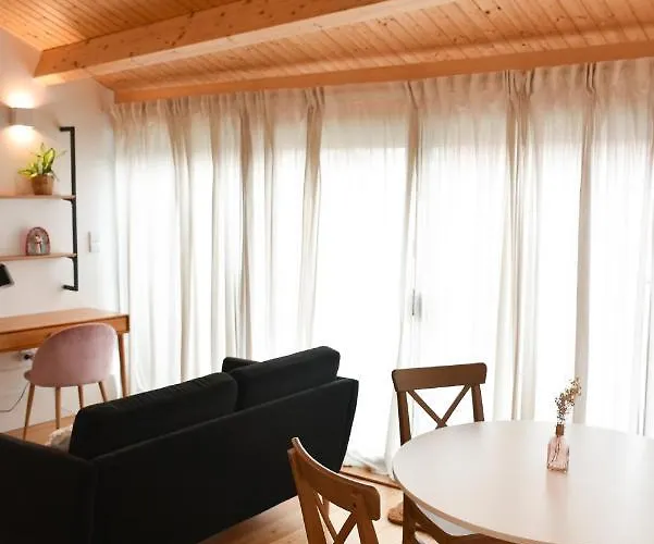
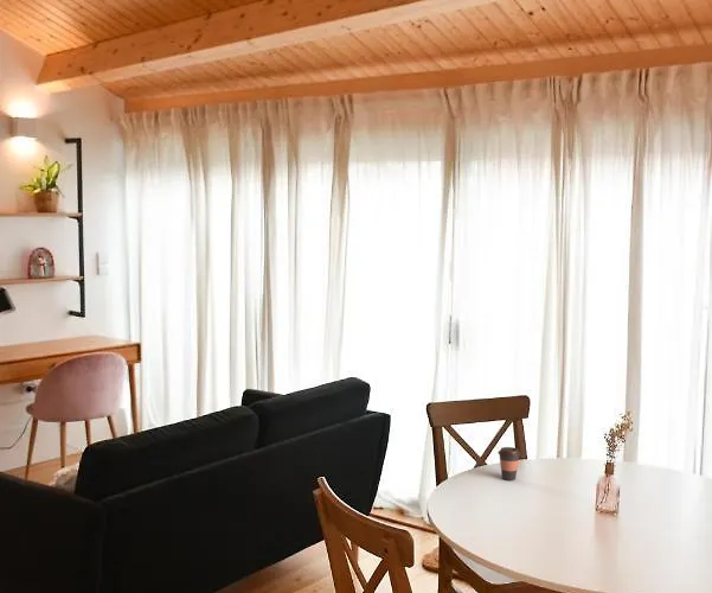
+ coffee cup (508, 464)
